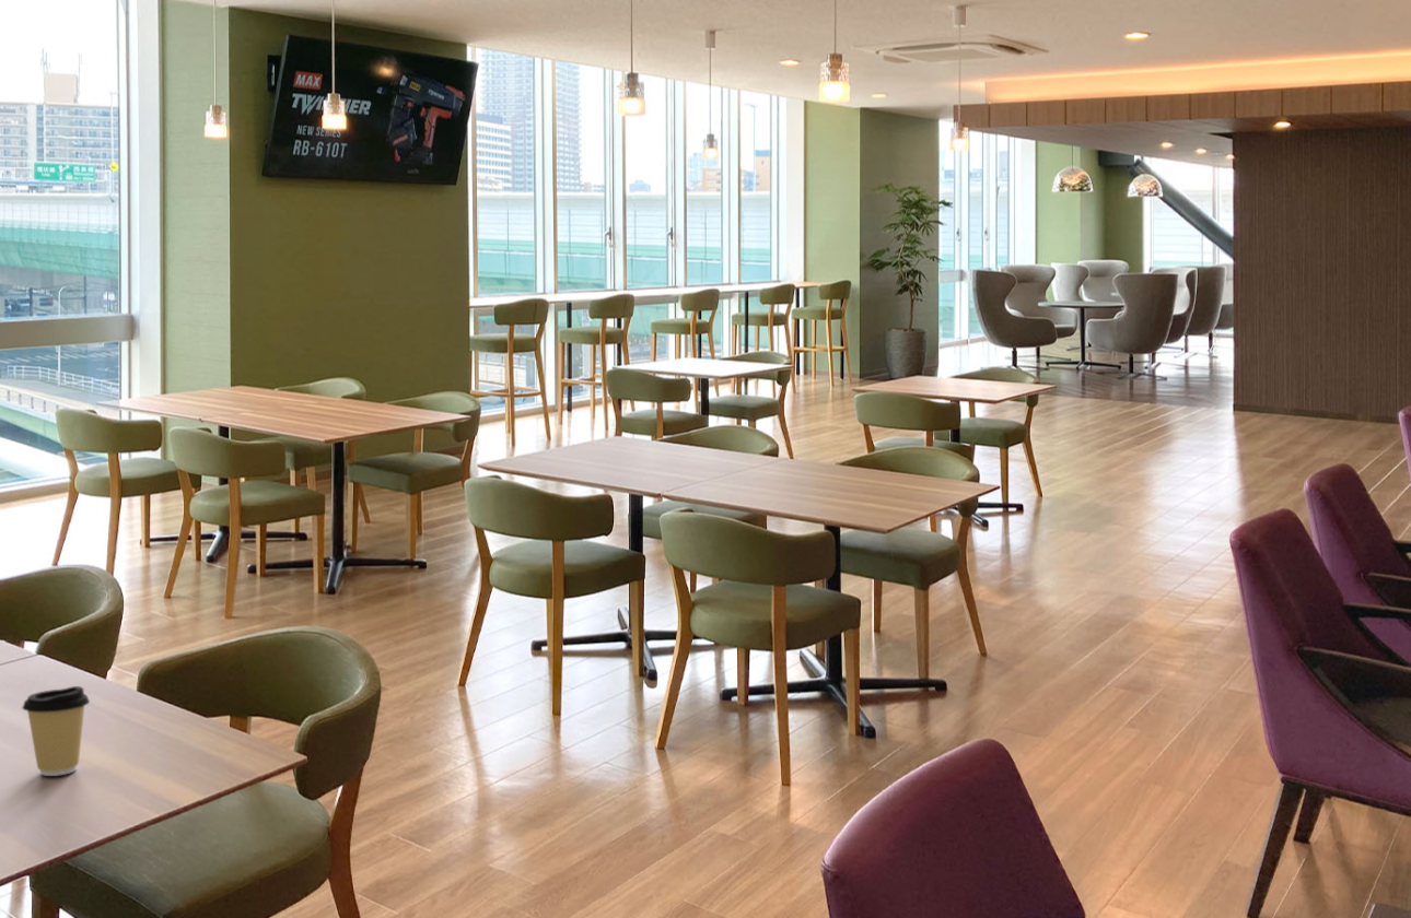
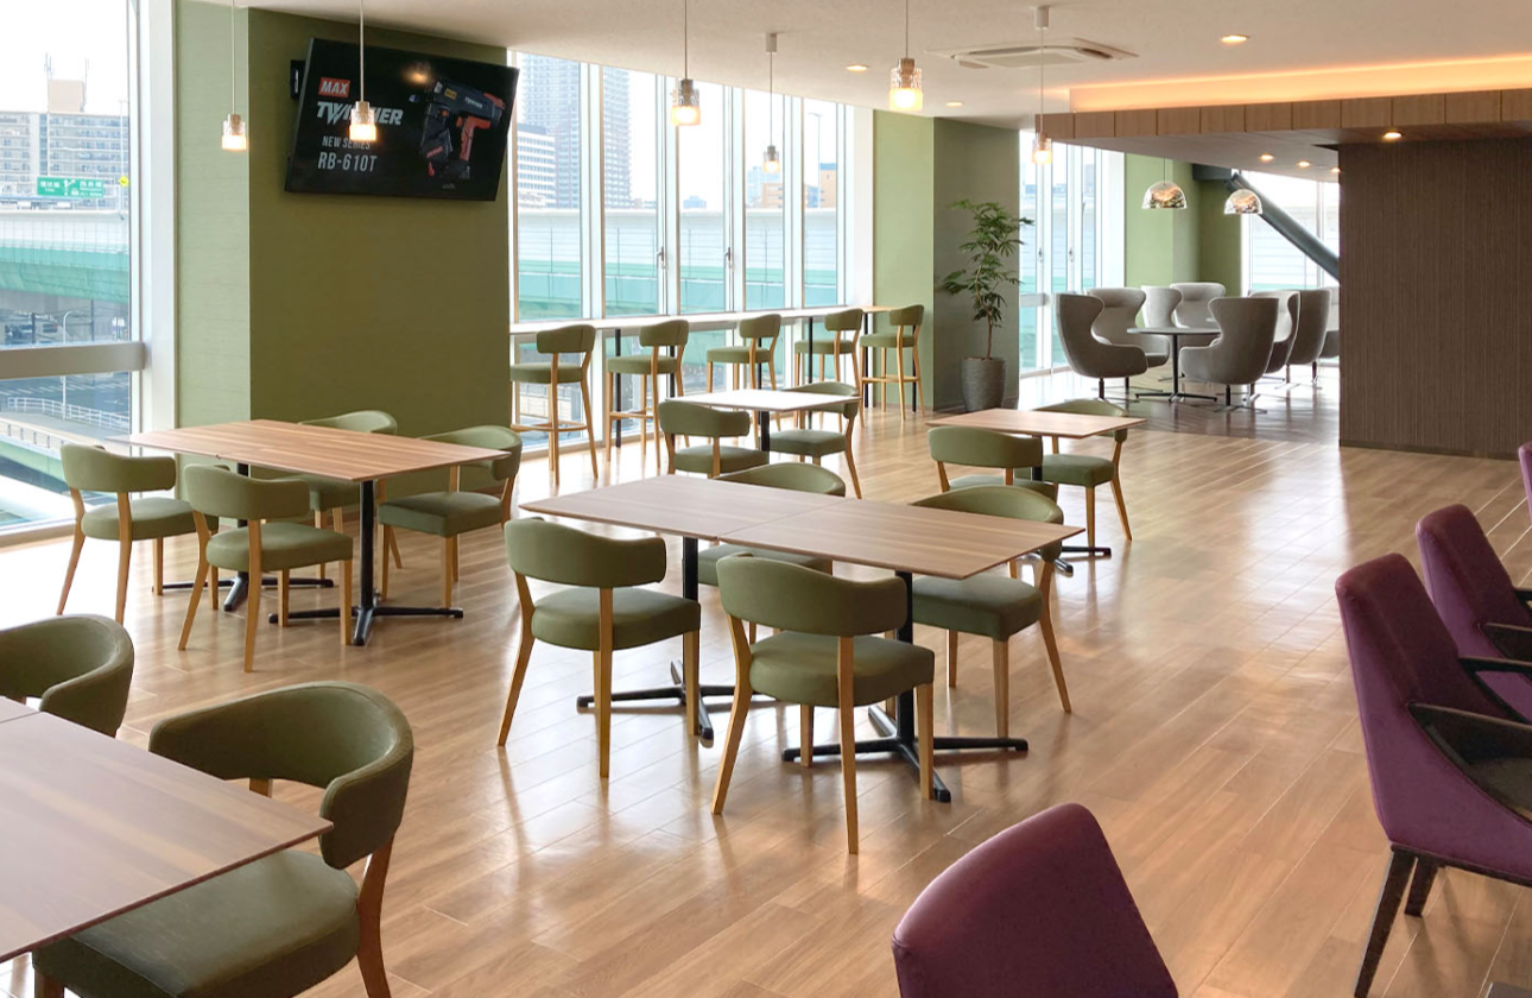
- coffee cup (57, 731)
